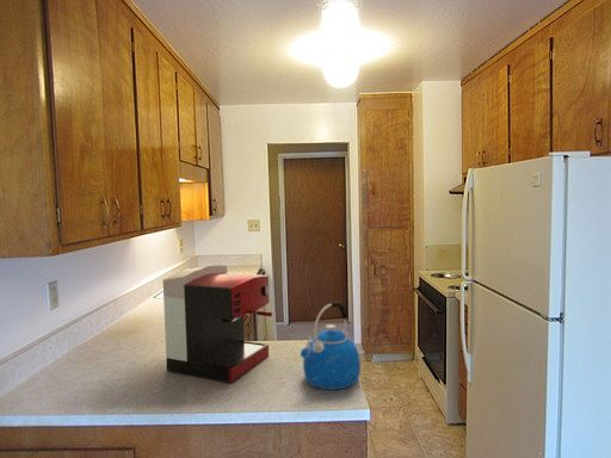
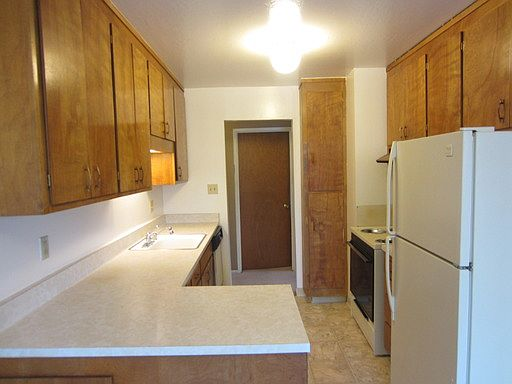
- coffee maker (228, 316)
- kettle (326, 342)
